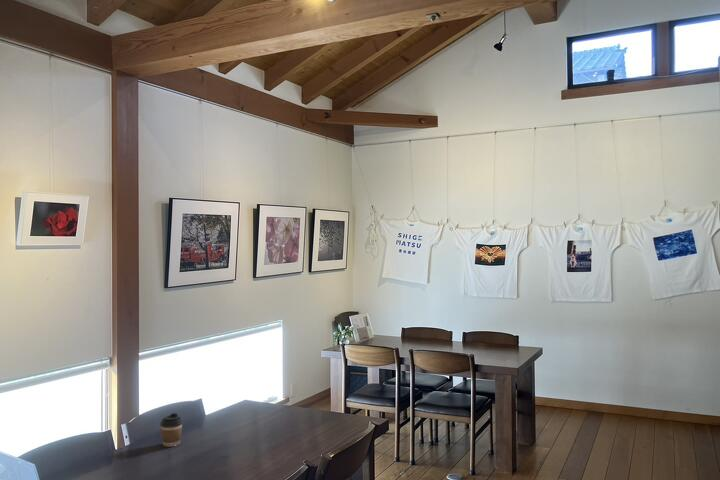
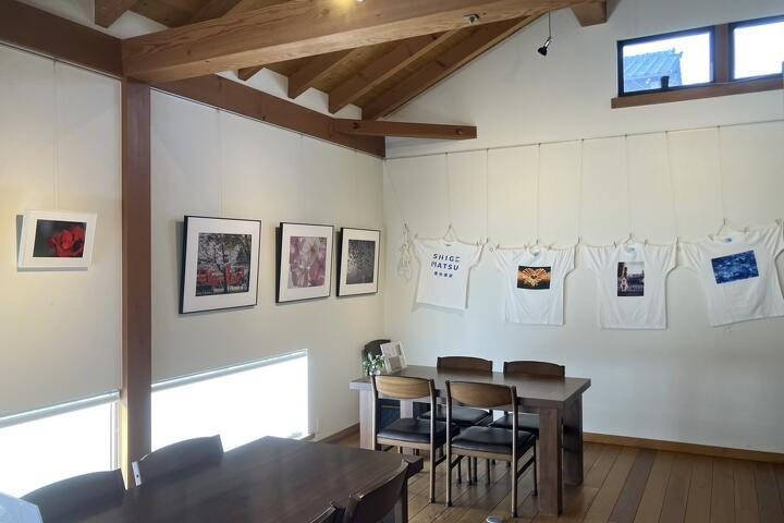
- coffee cup (171, 429)
